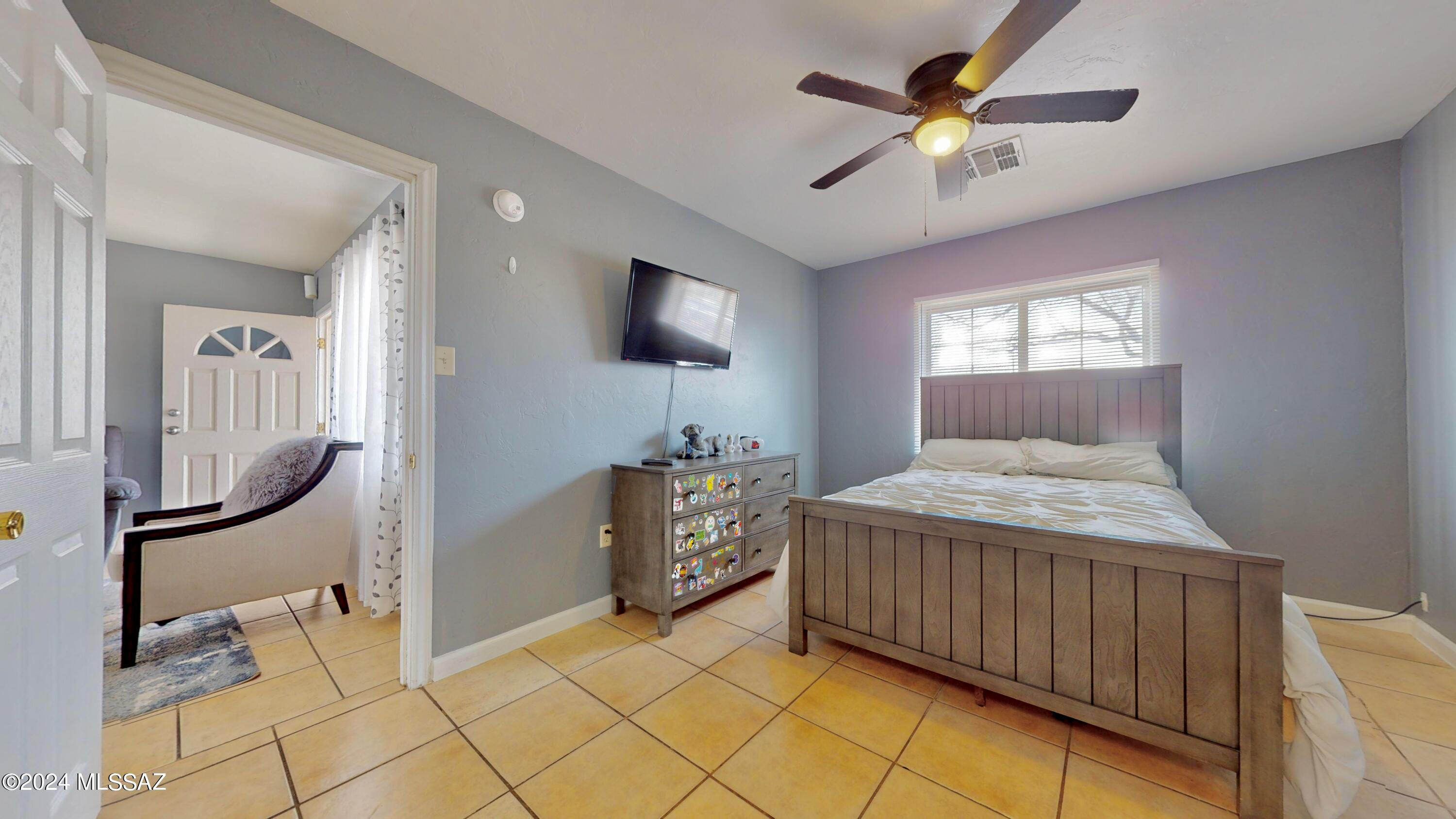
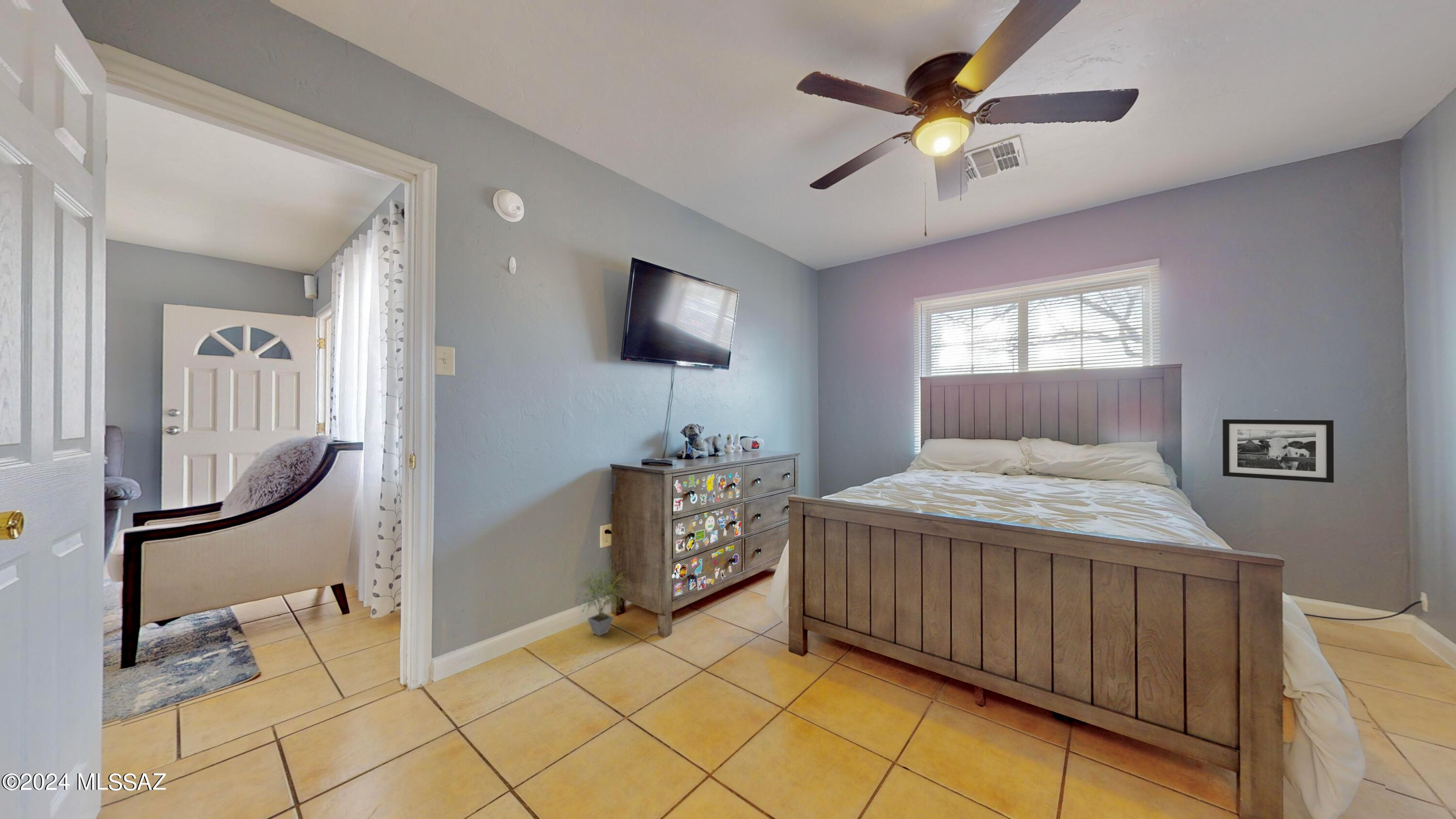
+ picture frame (1275, 449)
+ potted plant (600, 596)
